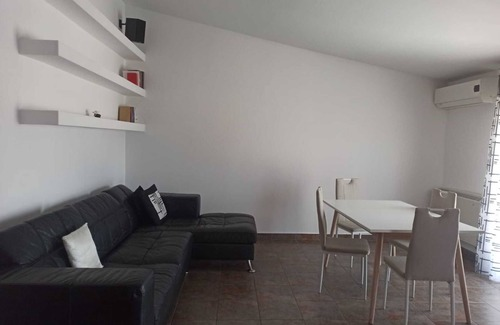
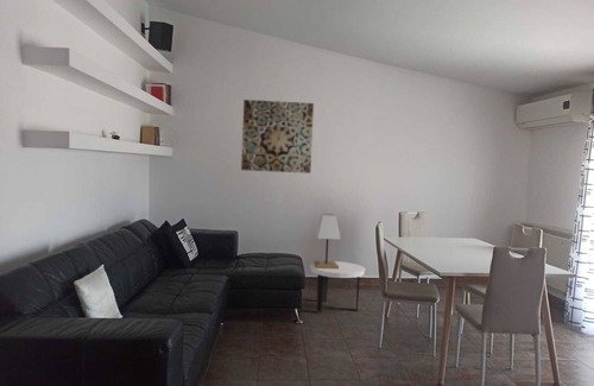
+ wall art (277, 137)
+ lamp (327, 240)
+ side table (327, 287)
